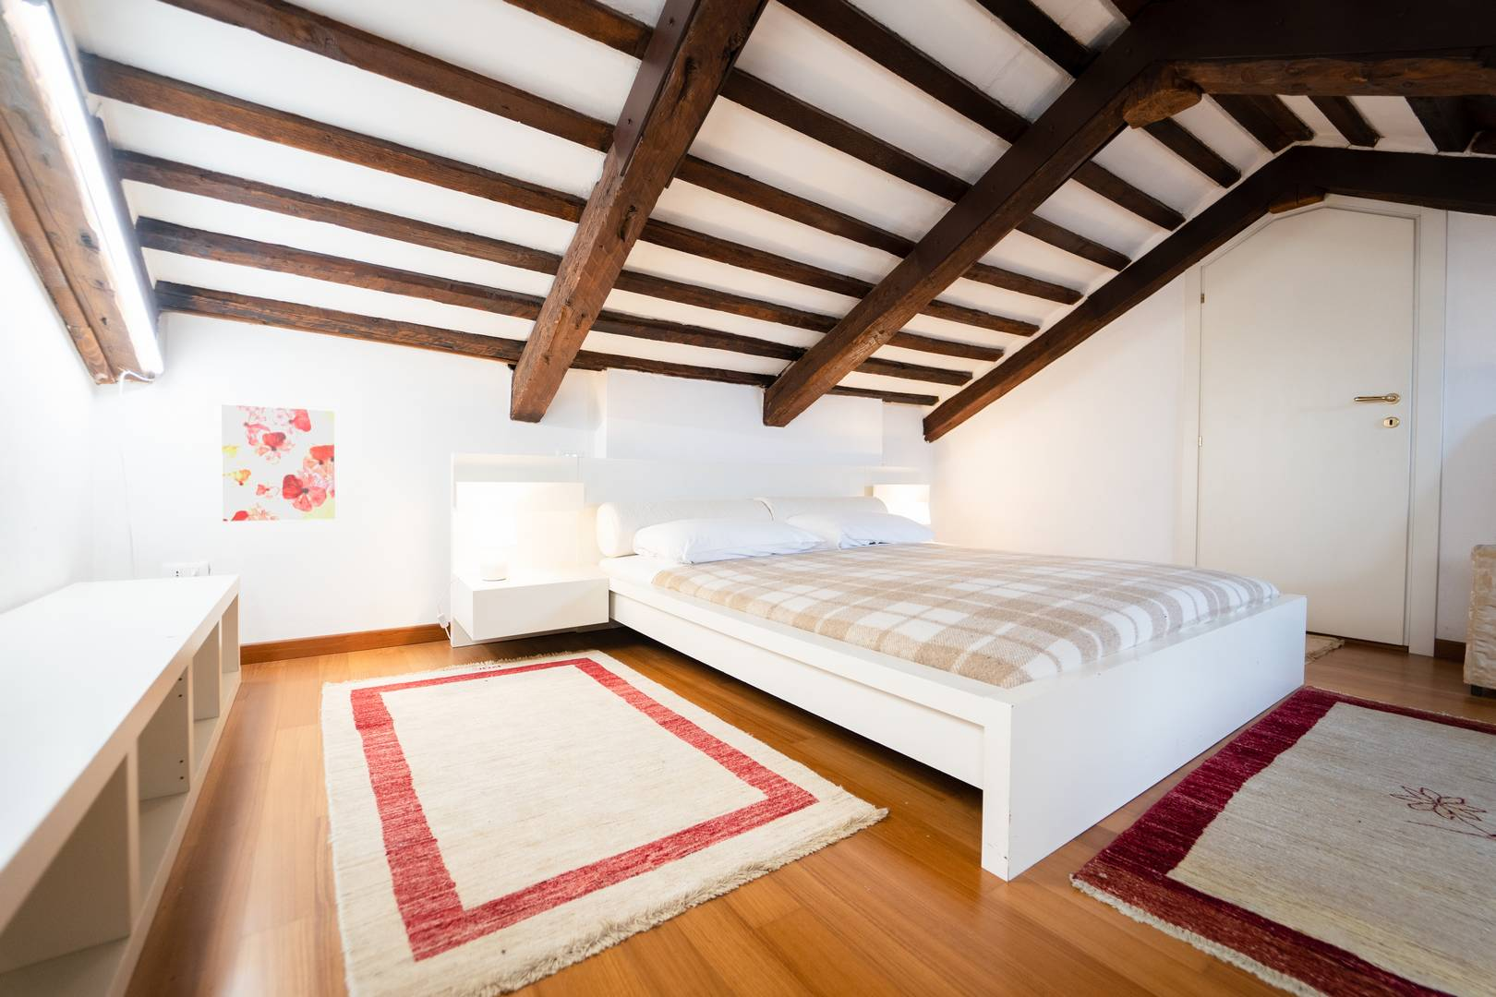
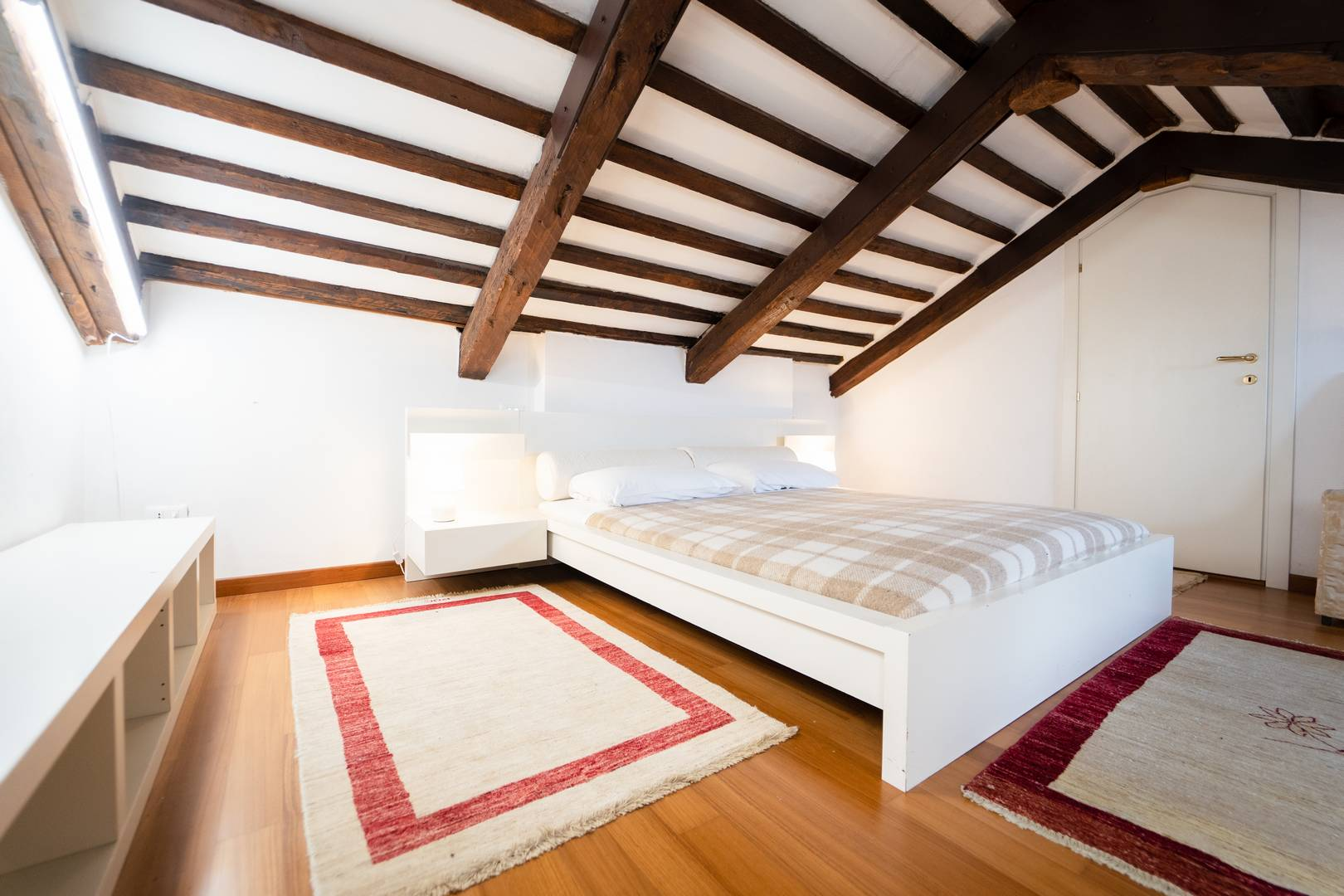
- wall art (280, 463)
